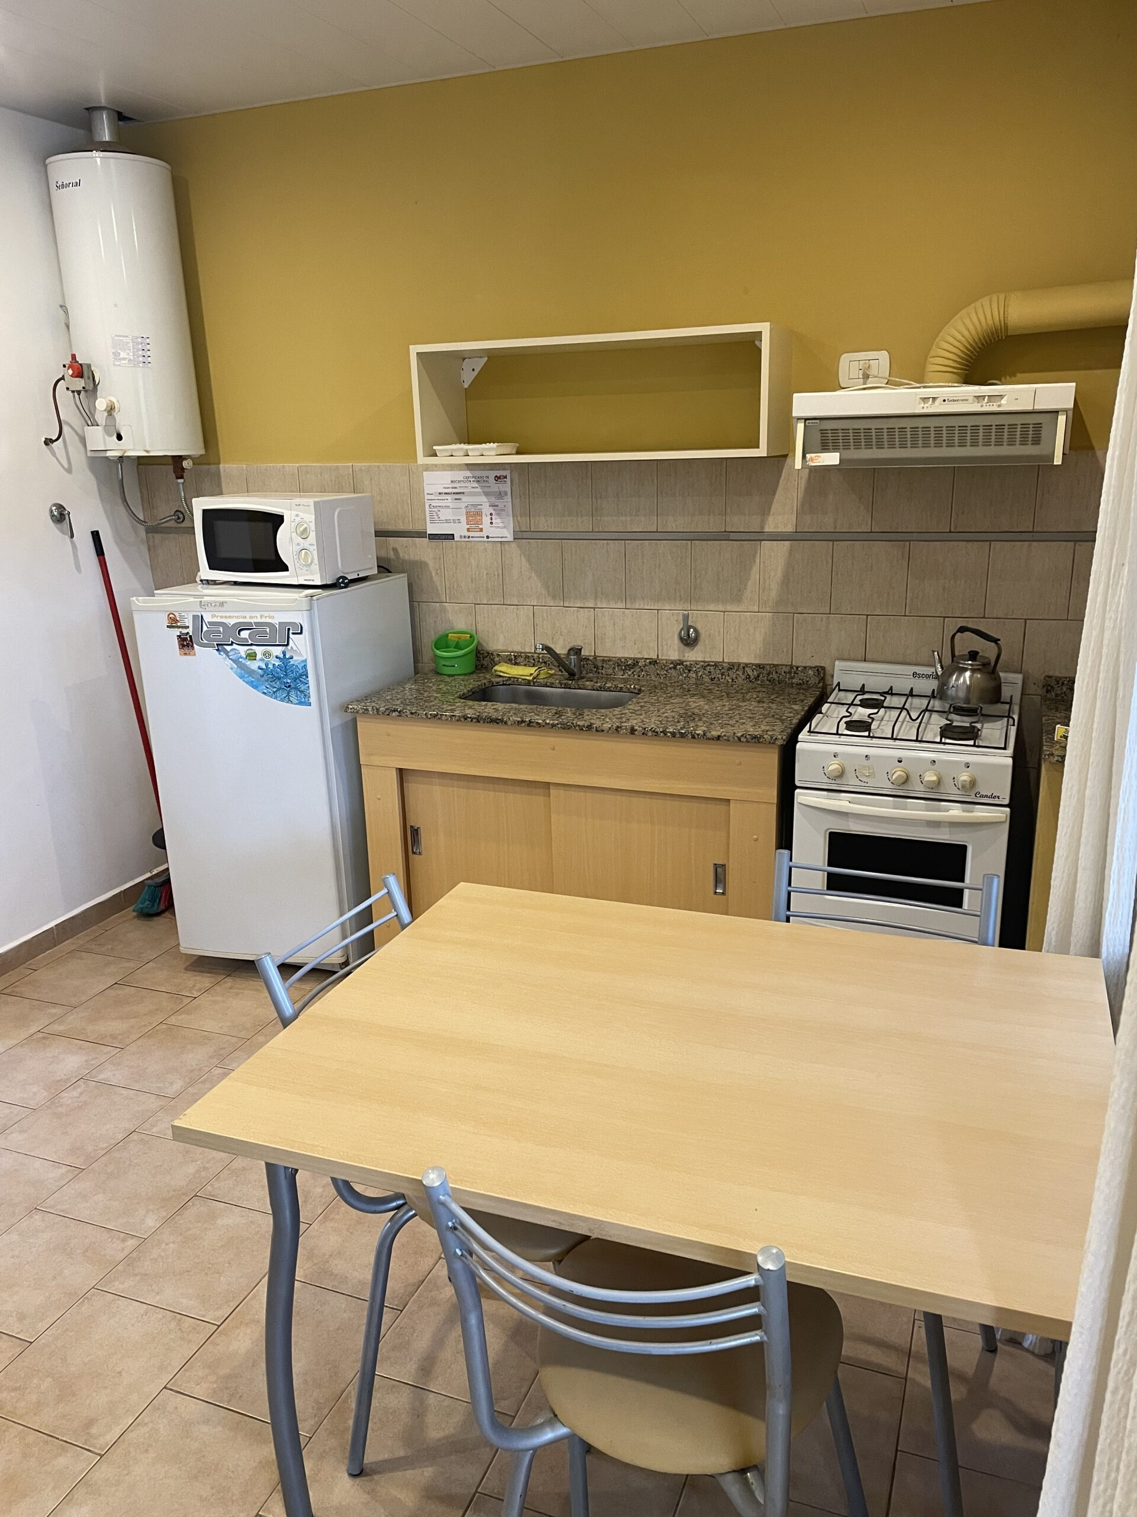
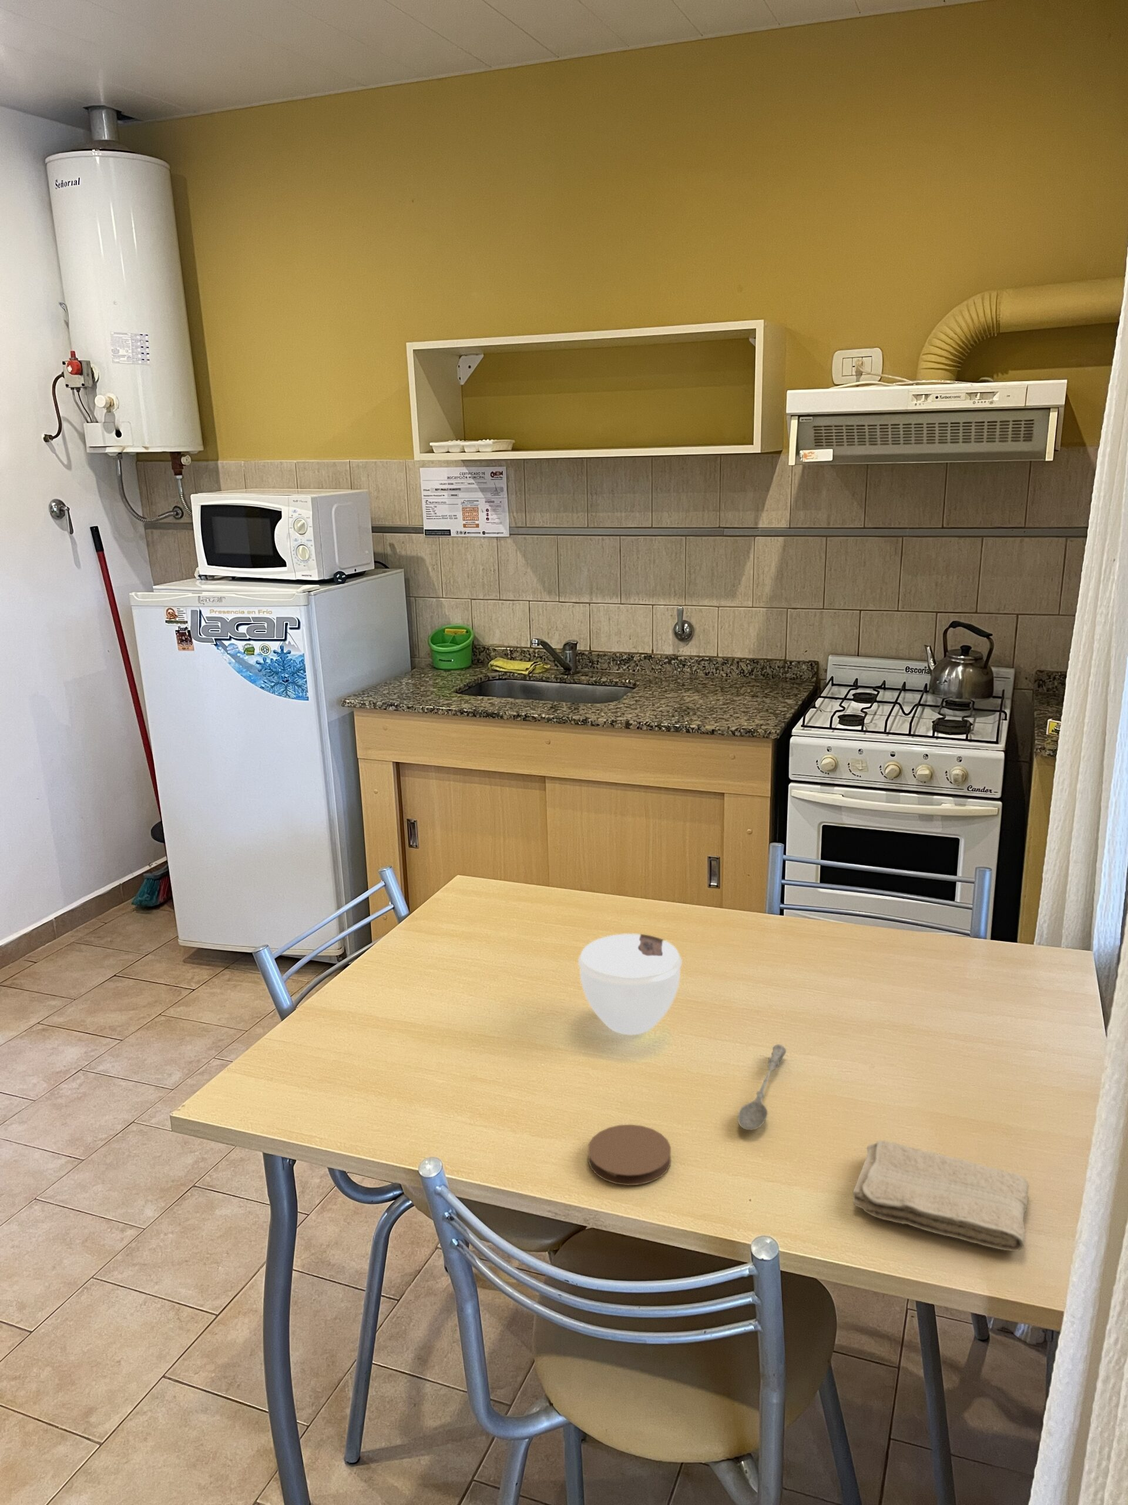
+ bowl (630, 990)
+ washcloth (941, 1191)
+ coaster (629, 1153)
+ soupspoon (764, 1087)
